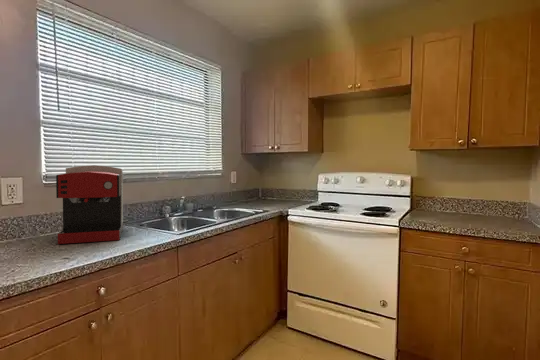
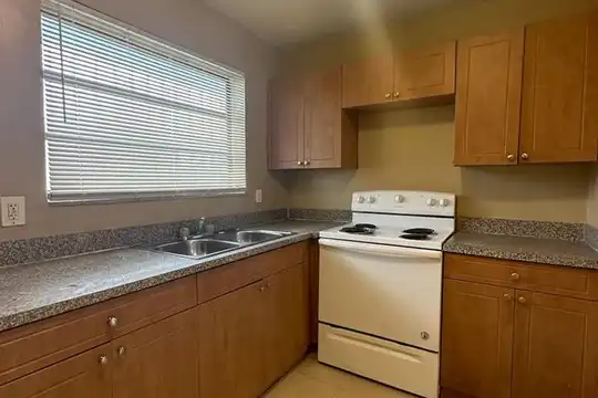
- coffee maker (92, 201)
